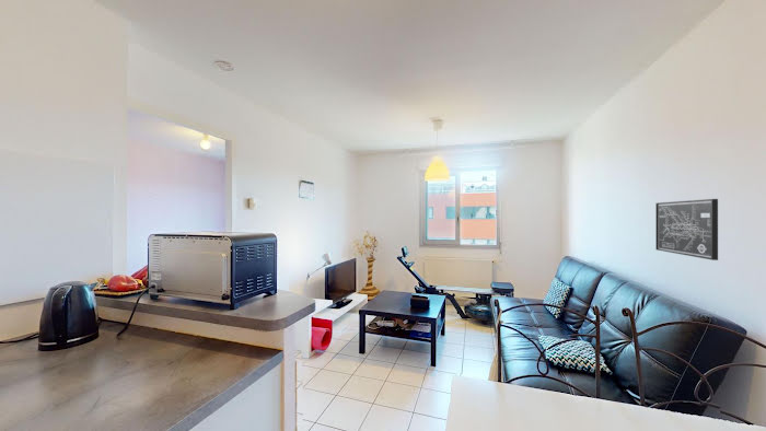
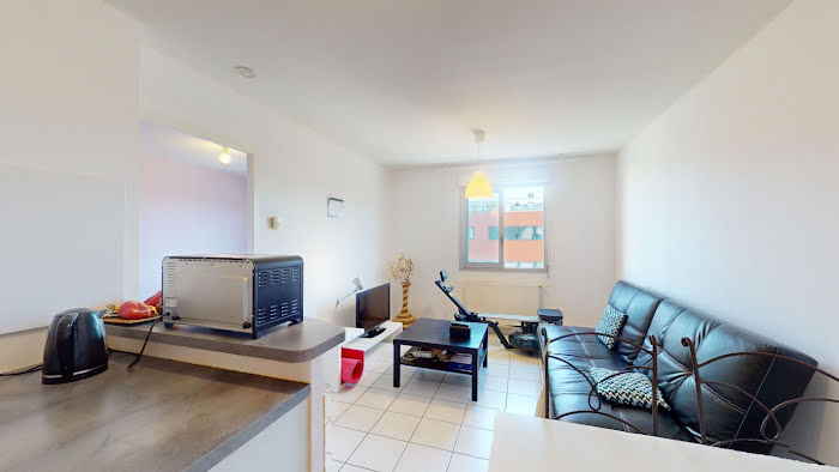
- wall art (682, 228)
